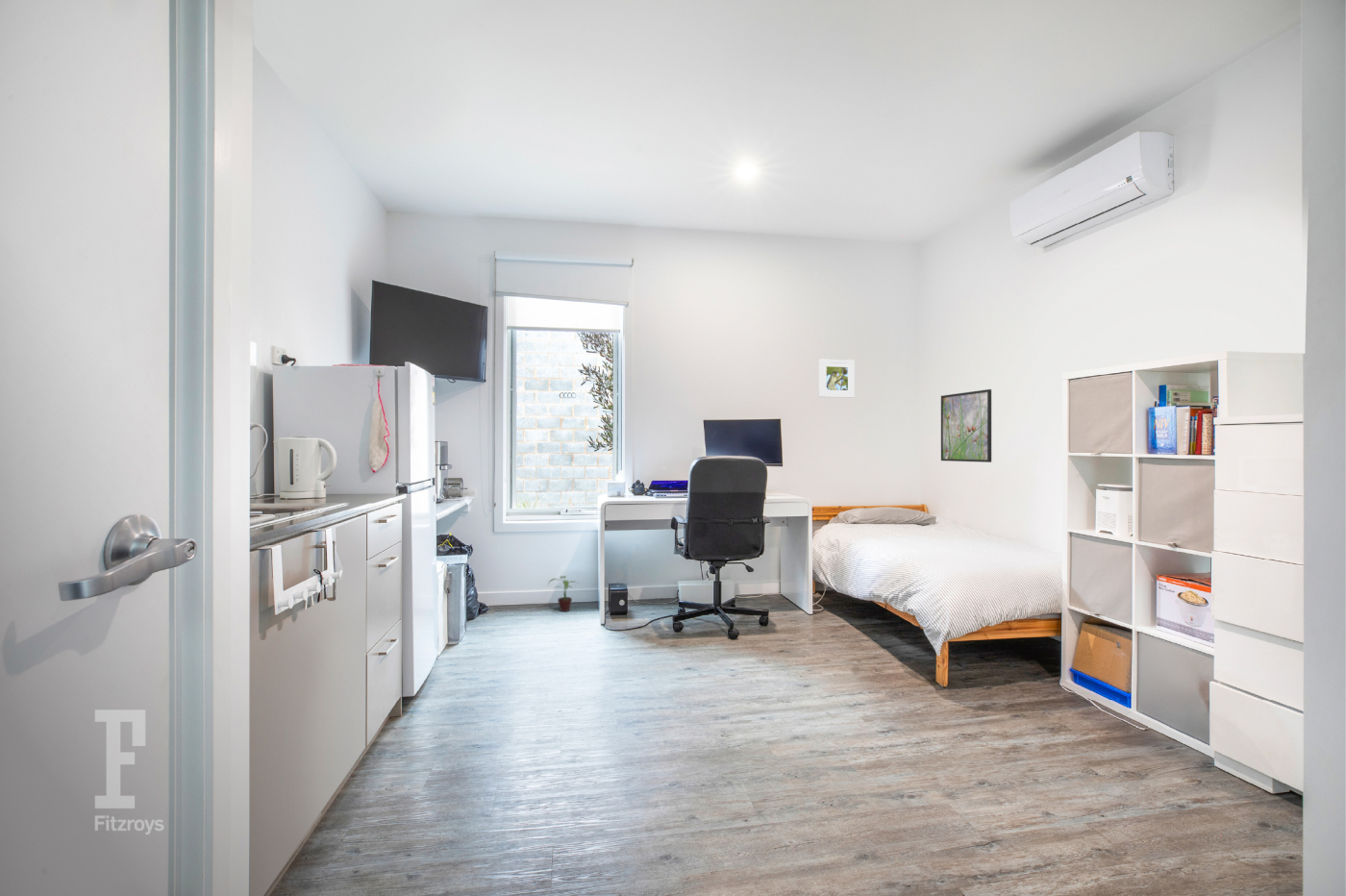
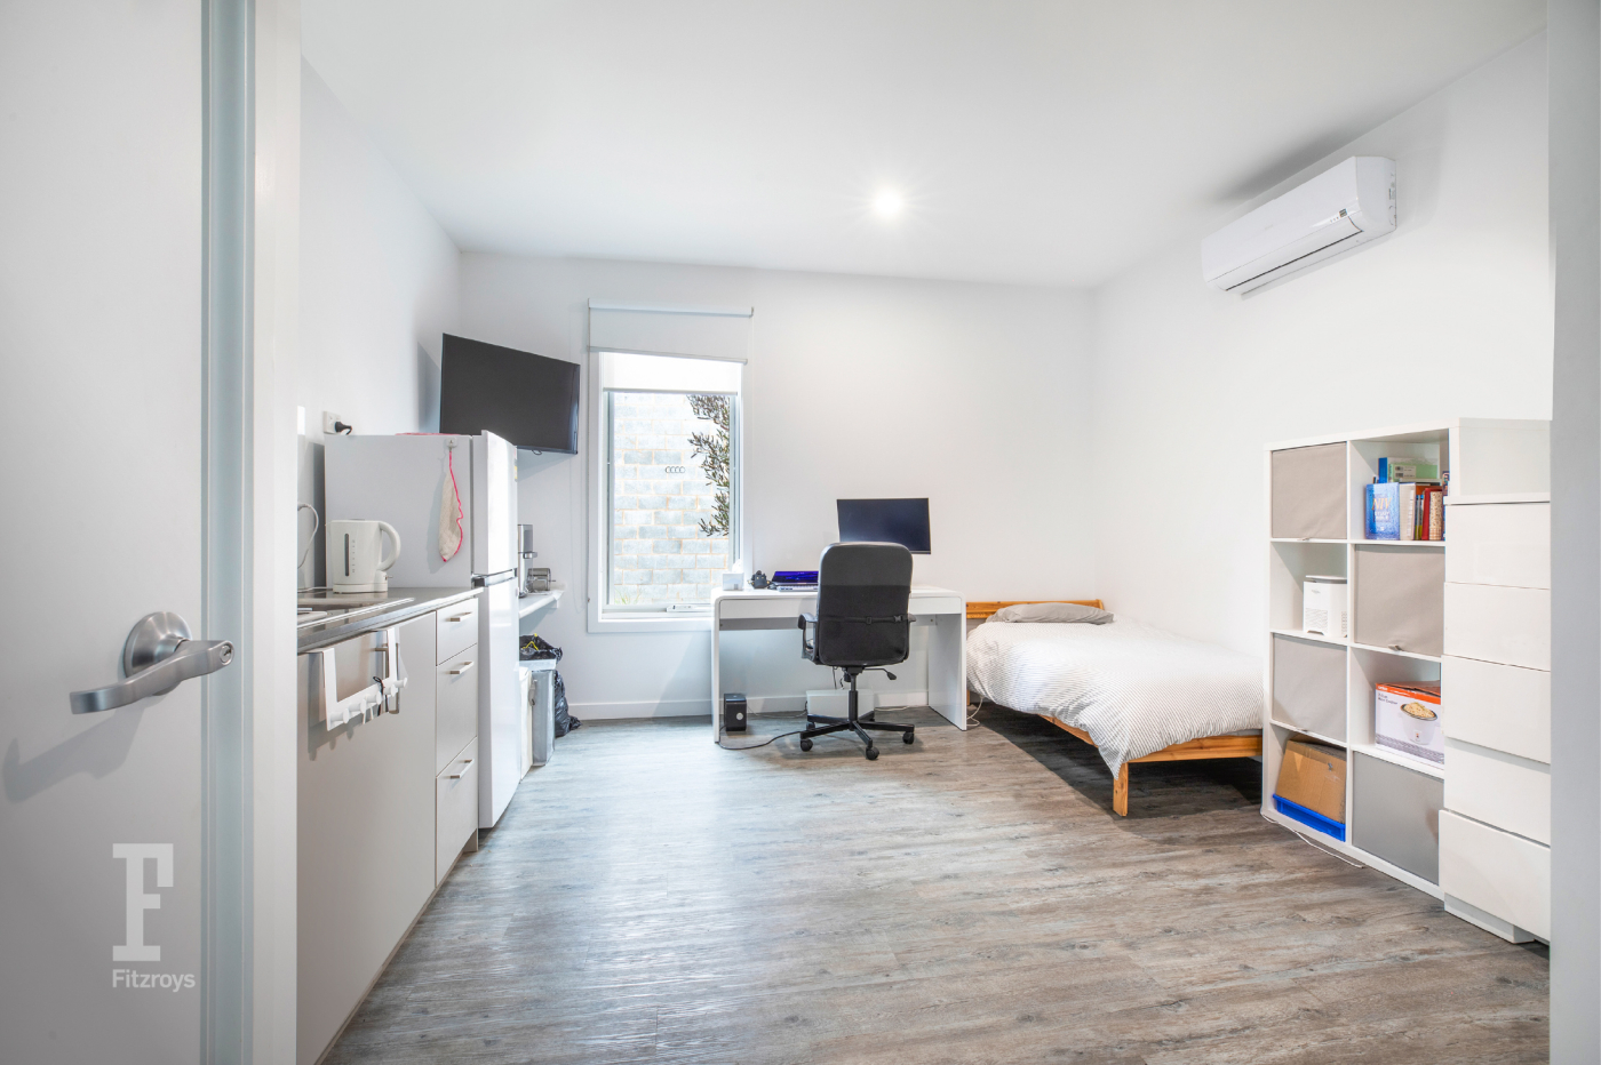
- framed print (964, 427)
- potted plant (563, 593)
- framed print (836, 378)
